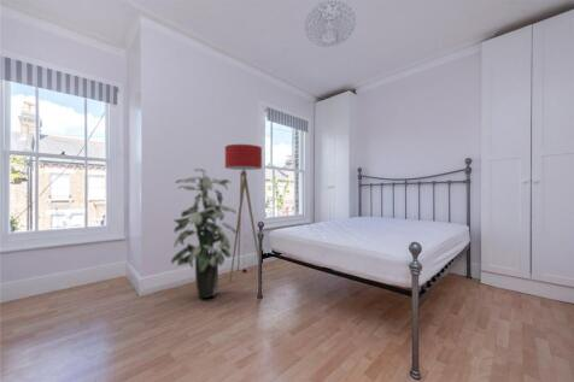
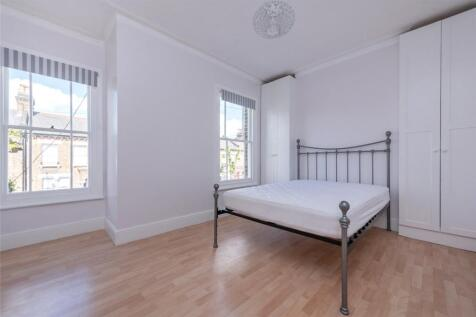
- floor lamp (244, 210)
- indoor plant (203, 231)
